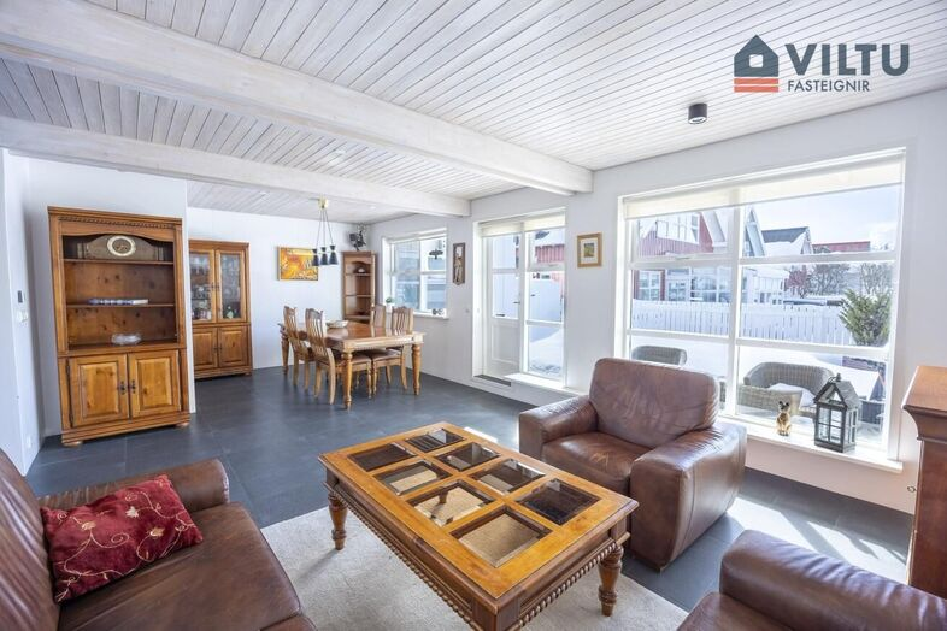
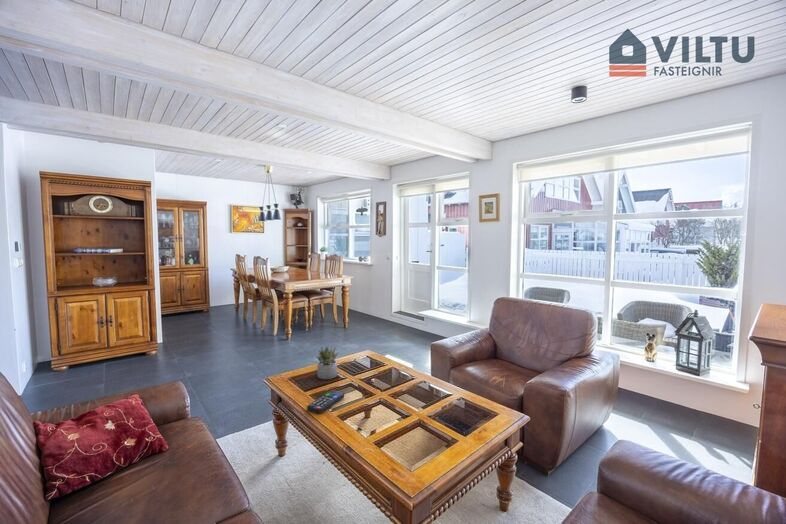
+ remote control (326, 400)
+ succulent plant (327, 360)
